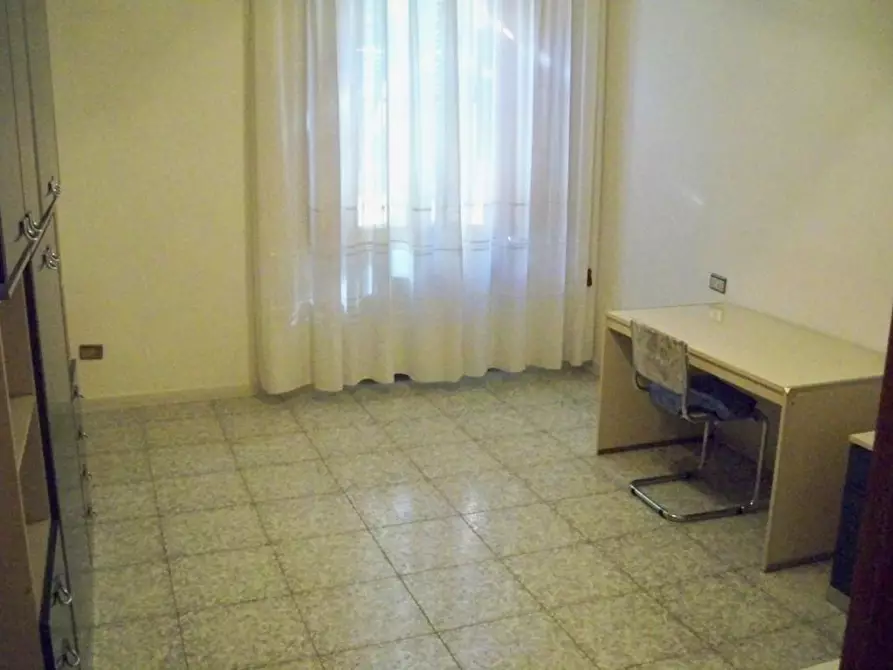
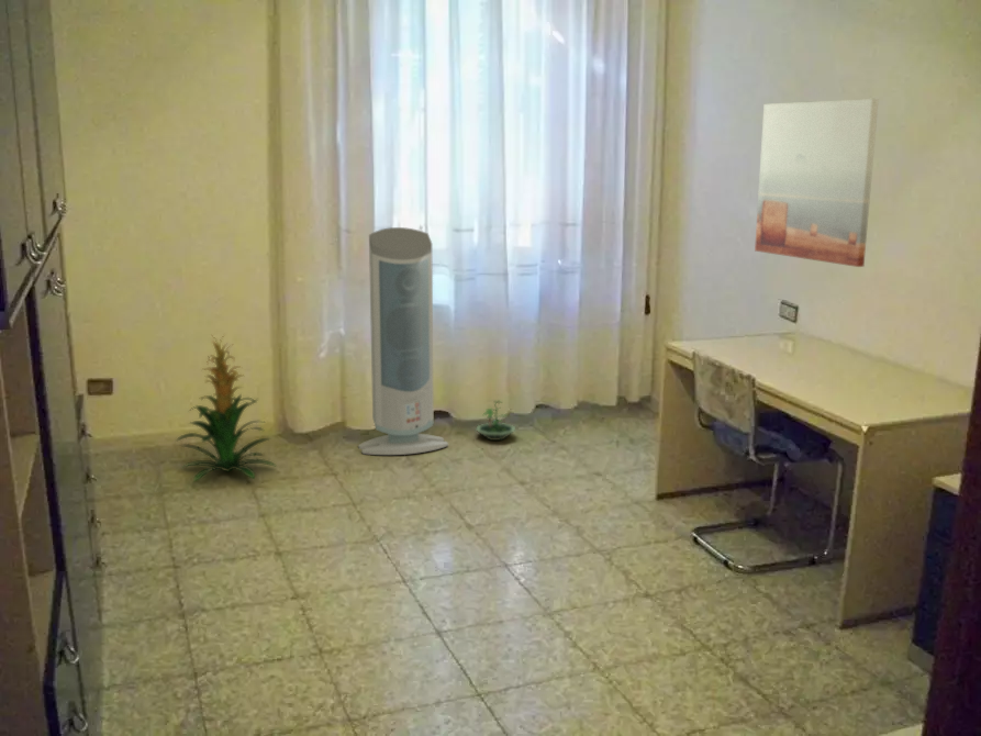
+ terrarium (495, 406)
+ indoor plant (224, 403)
+ wall art (812, 181)
+ air purifier (401, 339)
